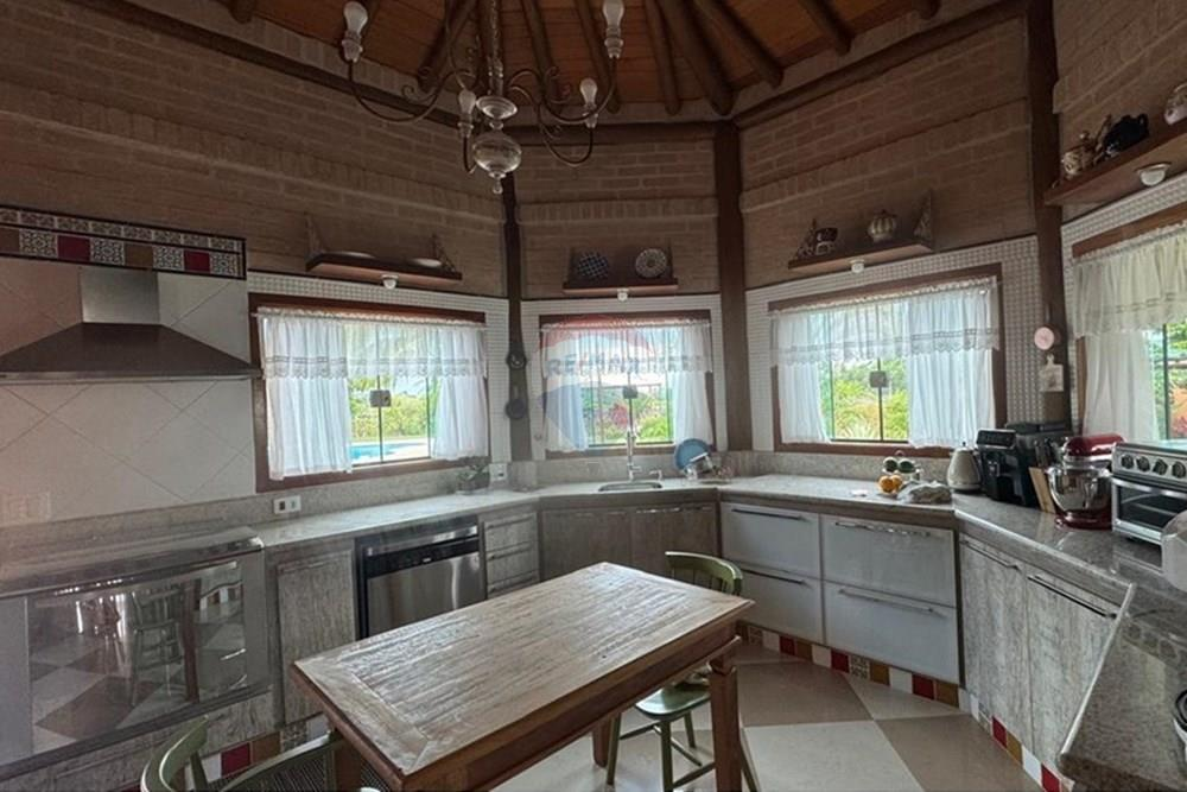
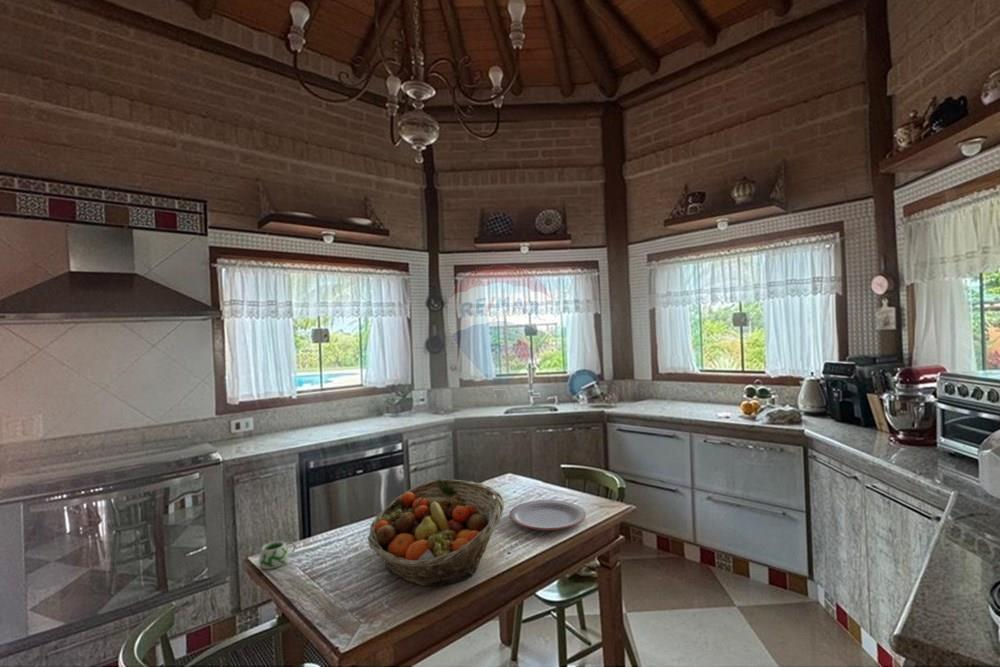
+ plate (547, 516)
+ mug (278, 553)
+ fruit basket (436, 527)
